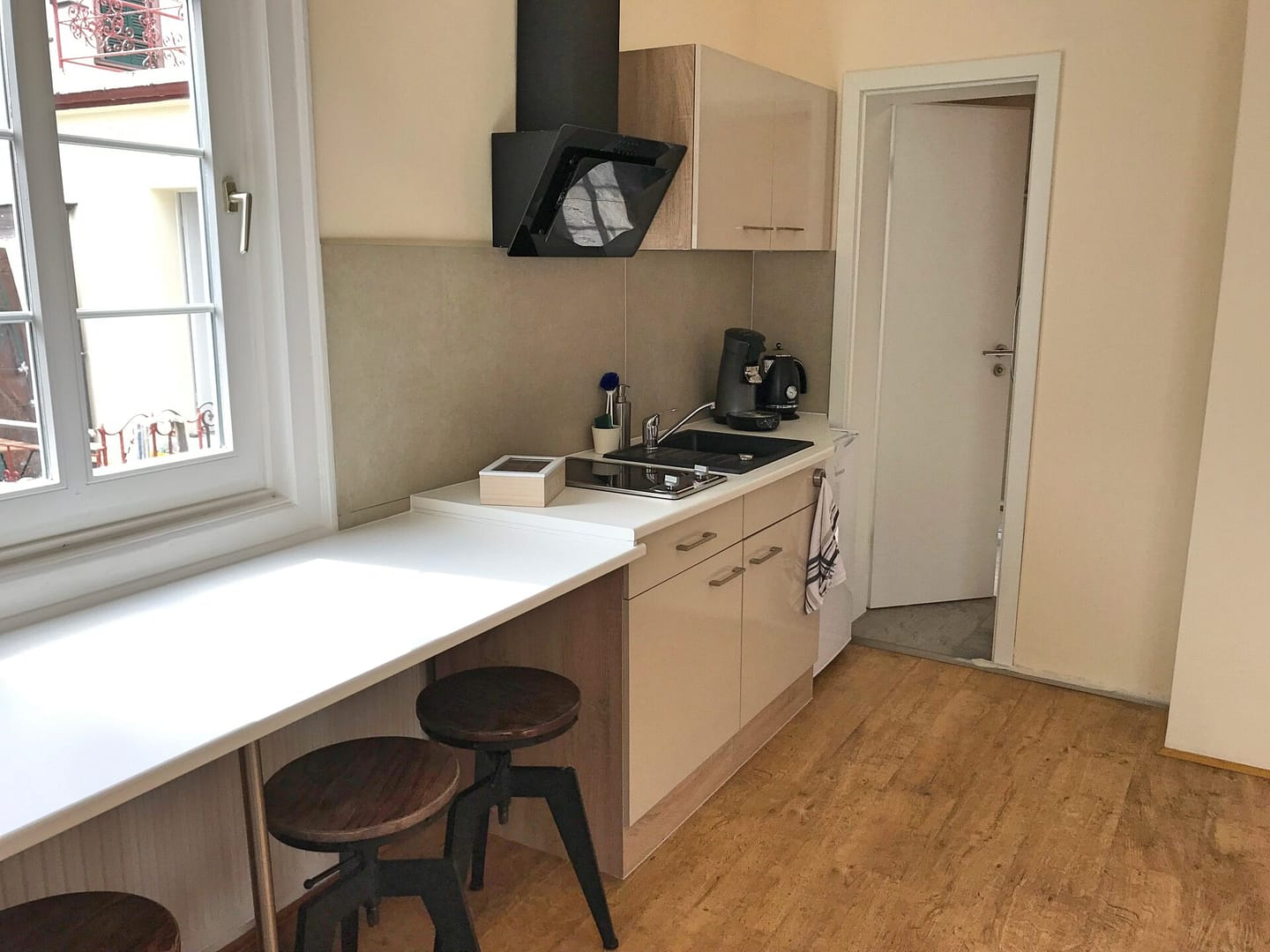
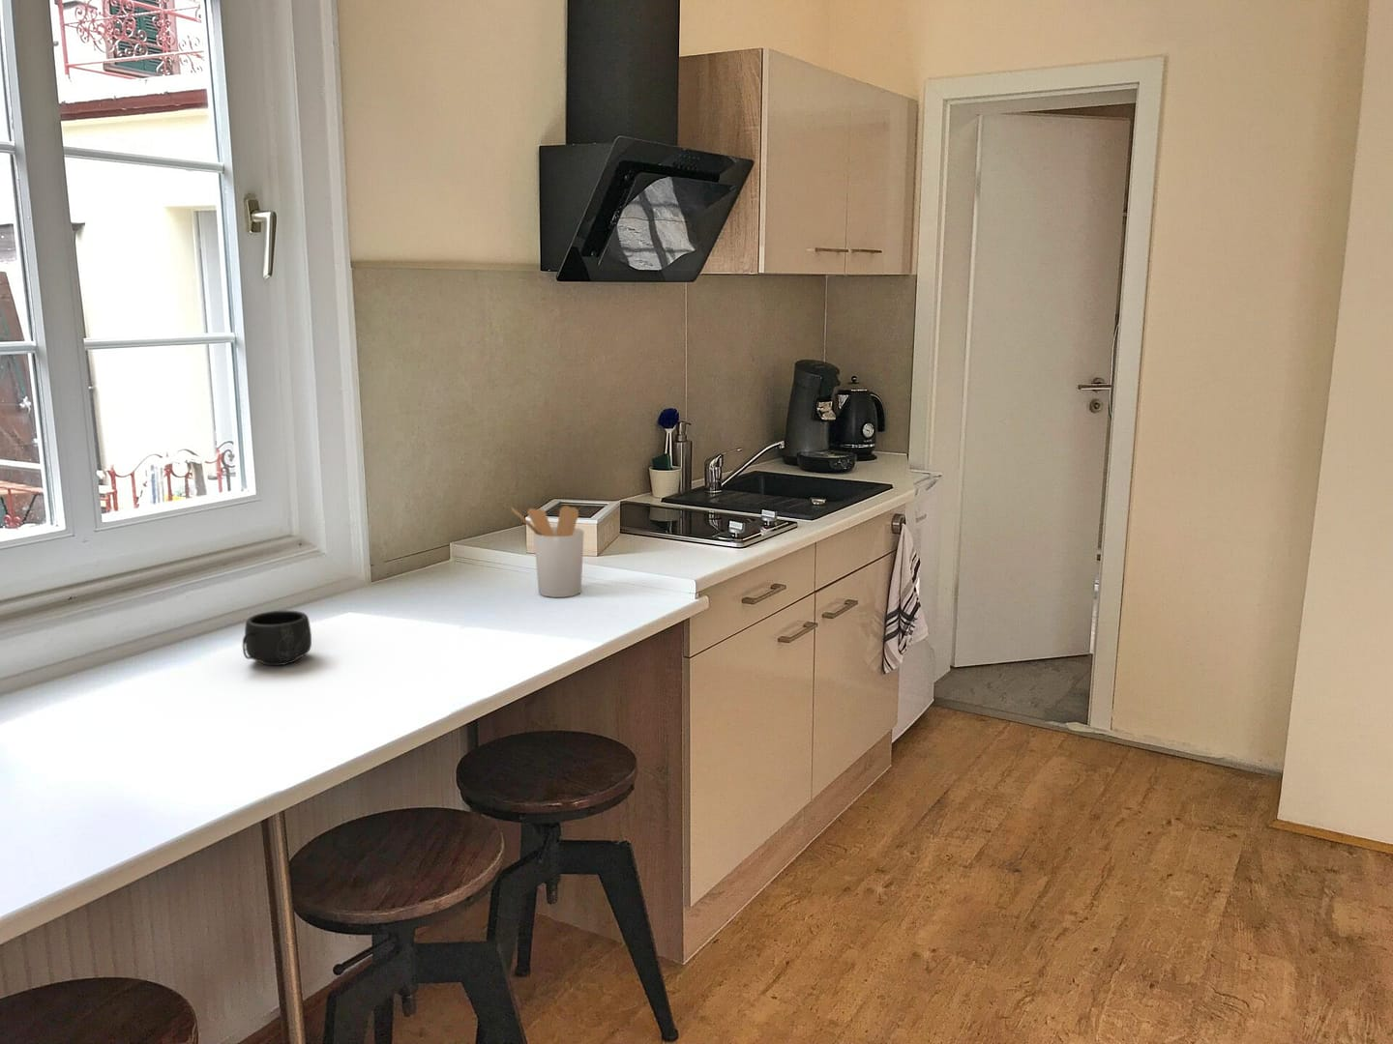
+ mug (273, 640)
+ utensil holder (546, 548)
